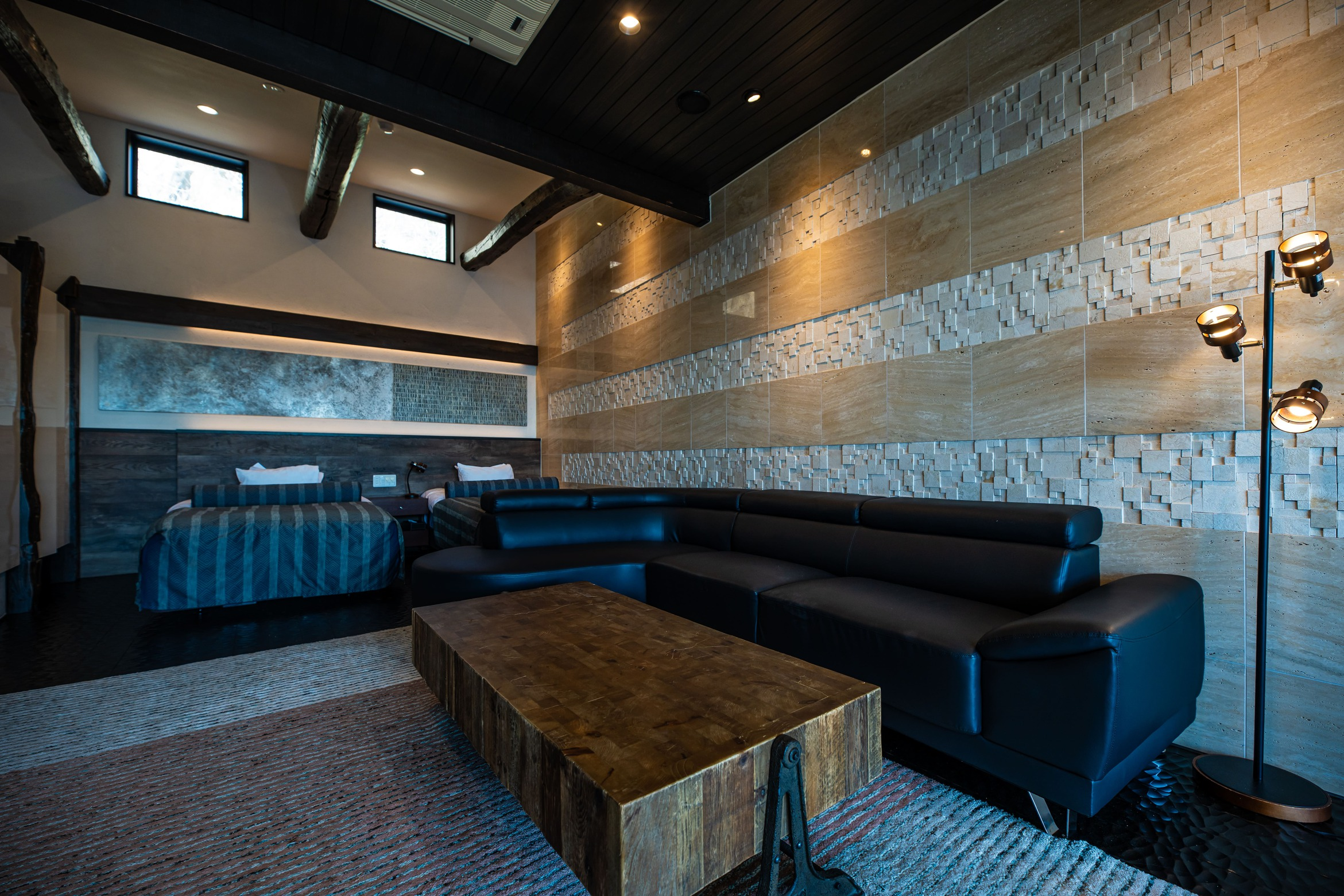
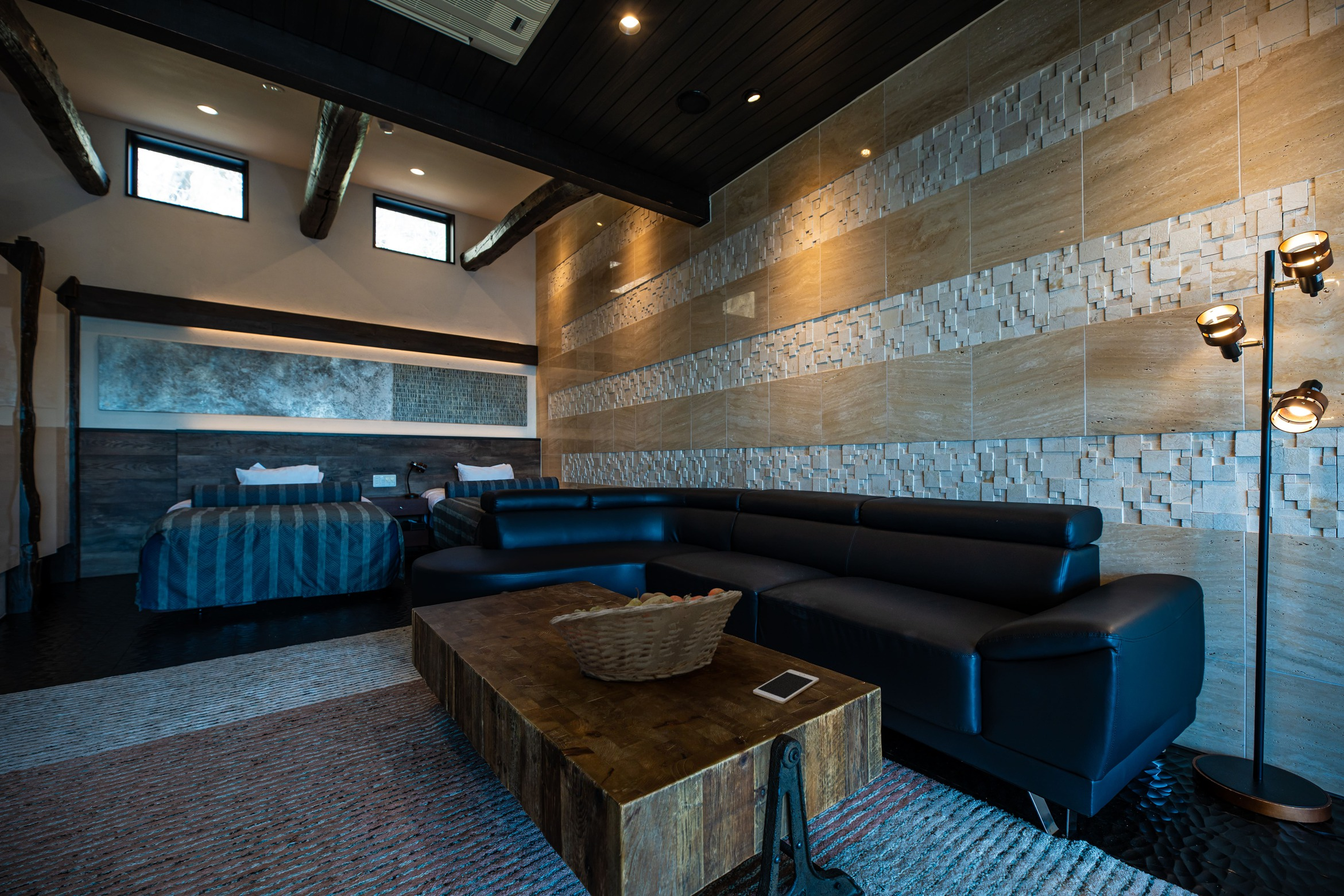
+ cell phone (787, 685)
+ fruit basket (648, 623)
